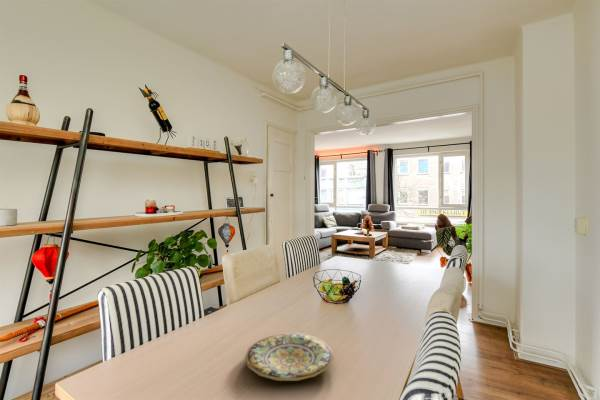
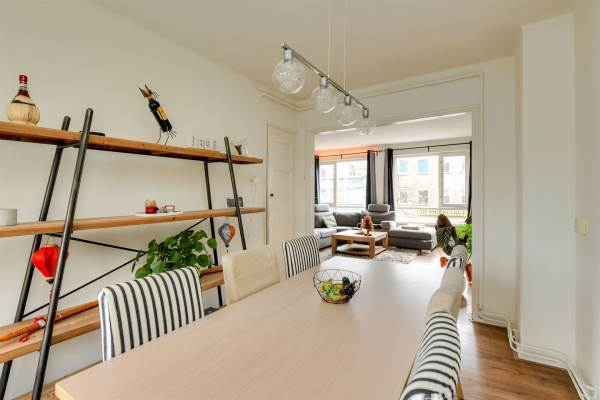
- plate (289, 357)
